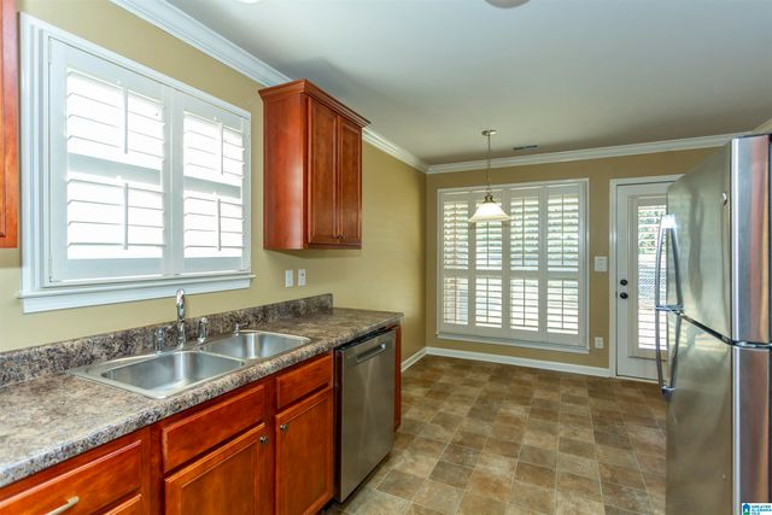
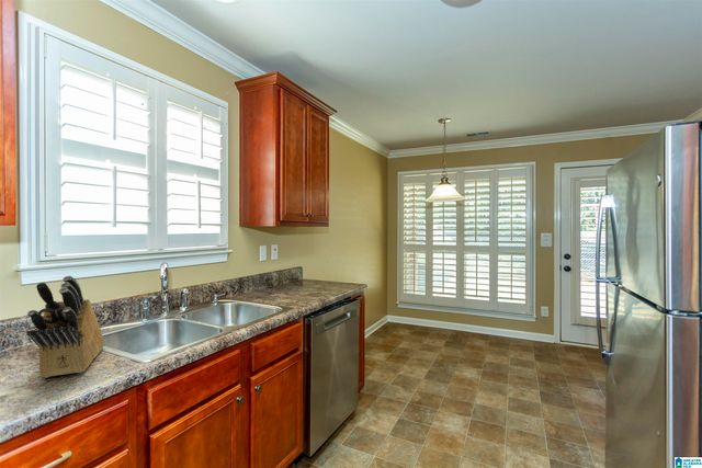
+ knife block (70, 319)
